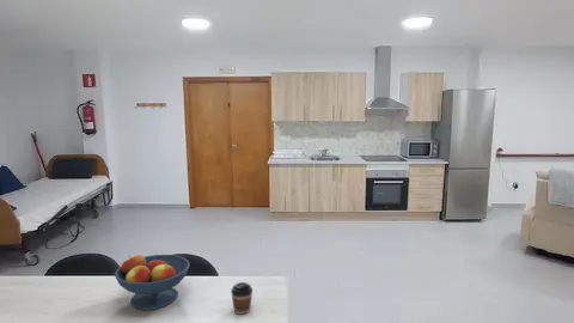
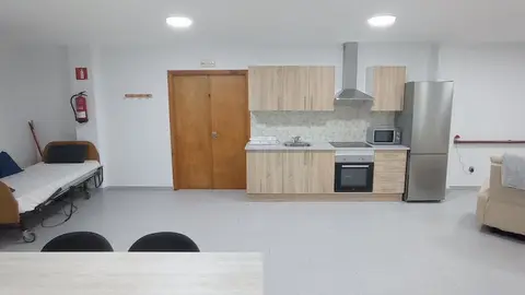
- coffee cup (242, 297)
- fruit bowl (153, 278)
